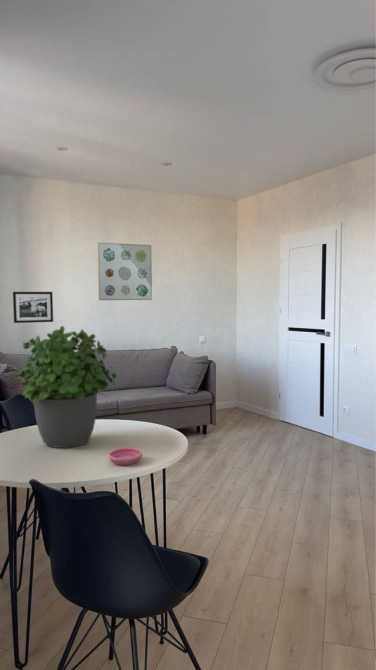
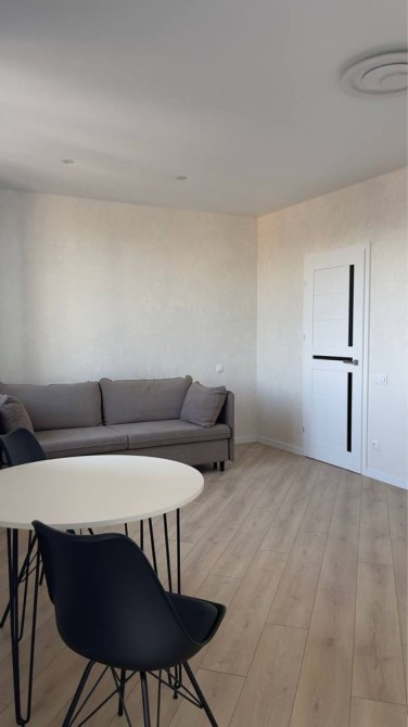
- wall art (125, 272)
- potted plant (66, 384)
- picture frame (33, 307)
- saucer (125, 457)
